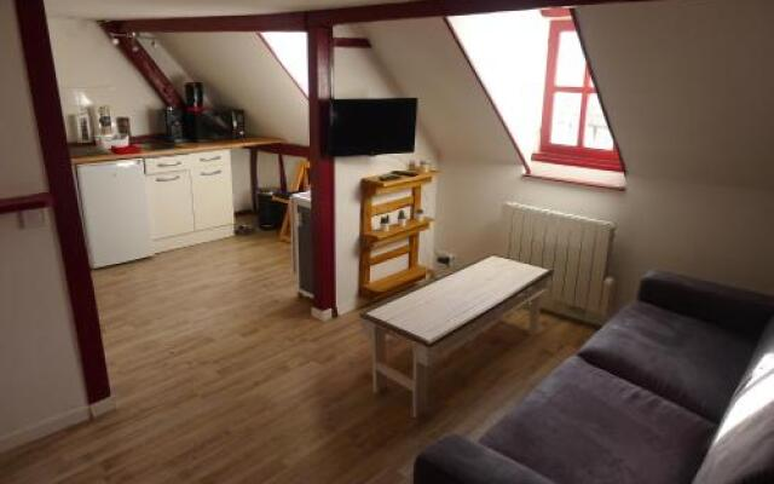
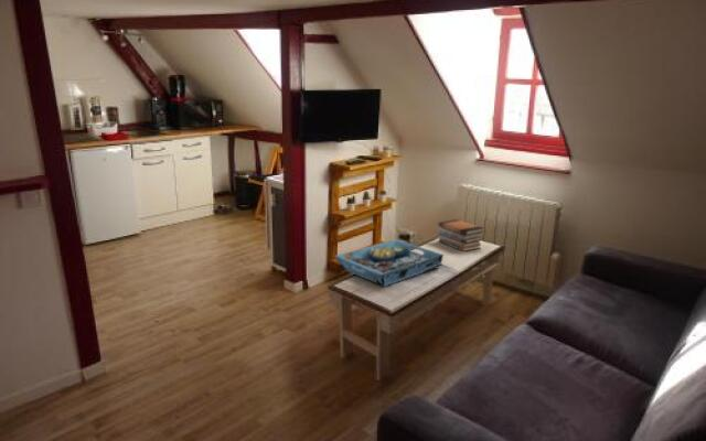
+ book stack (459, 235)
+ serving tray (388, 260)
